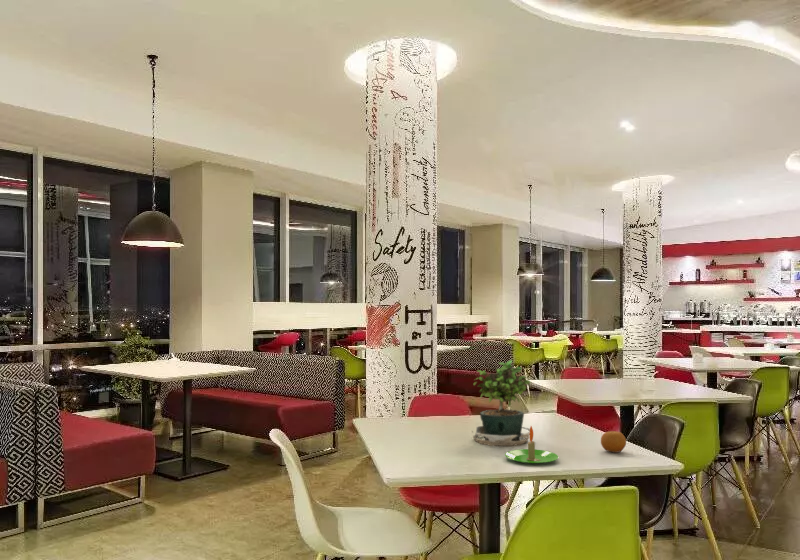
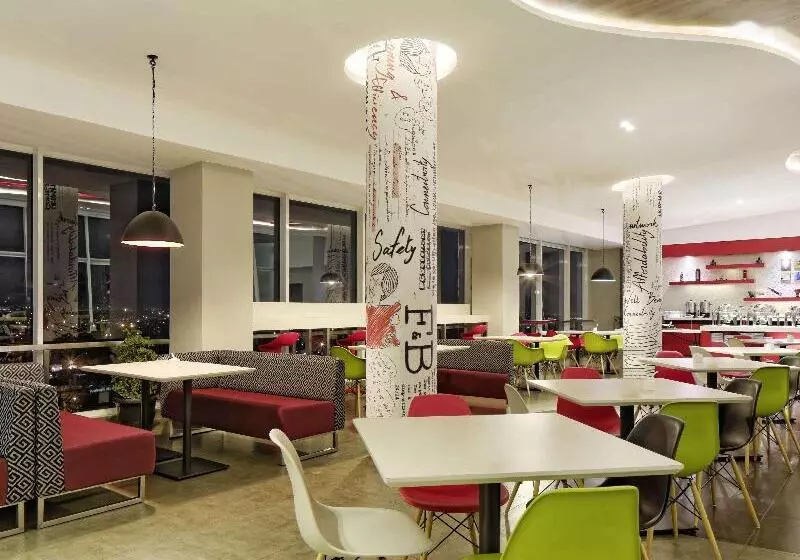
- potted plant (506, 401)
- fruit (613, 441)
- candle (531, 442)
